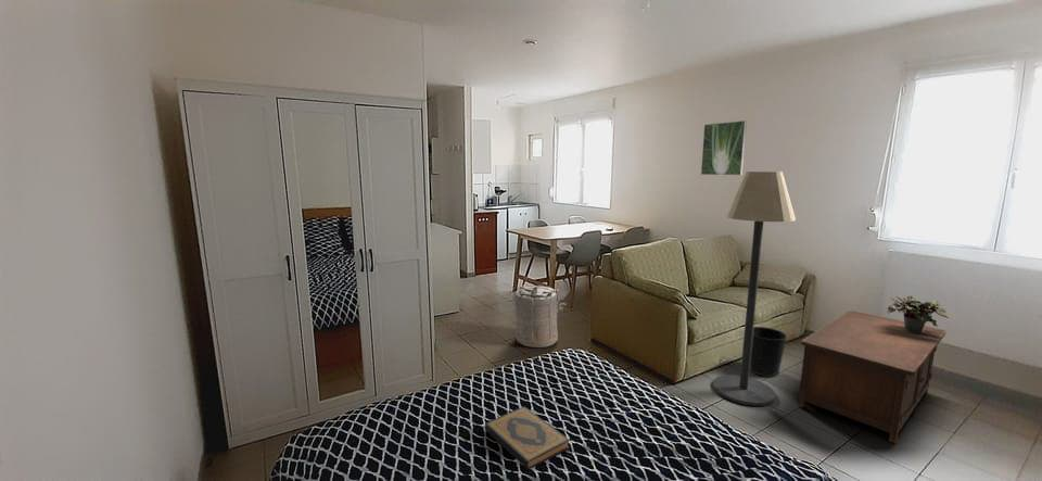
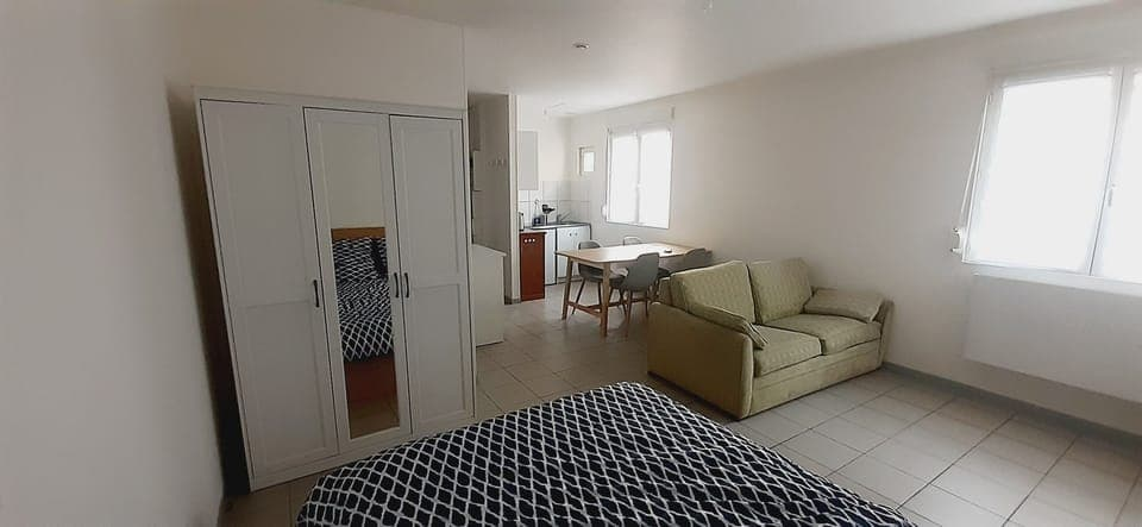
- cabinet (871, 368)
- hardback book (525, 434)
- laundry hamper (535, 313)
- floor lamp (752, 286)
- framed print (722, 149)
- potted plant (916, 315)
- wastebasket (764, 352)
